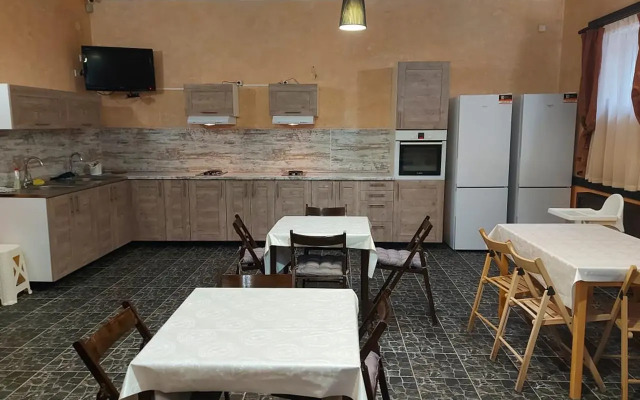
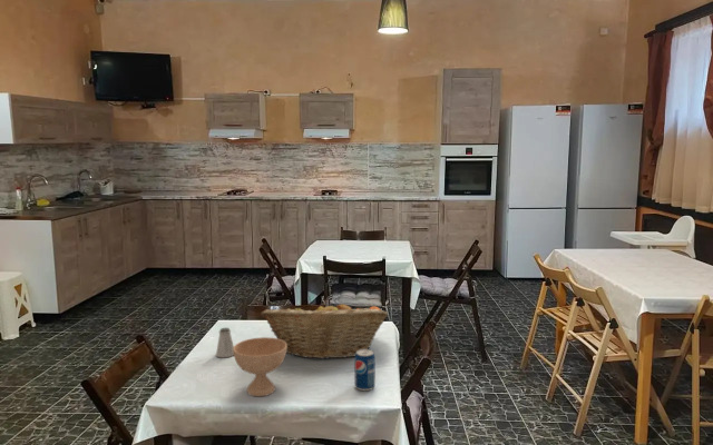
+ beverage can (364, 369)
+ saltshaker (225, 342)
+ fruit basket (324, 323)
+ bowl (261, 368)
